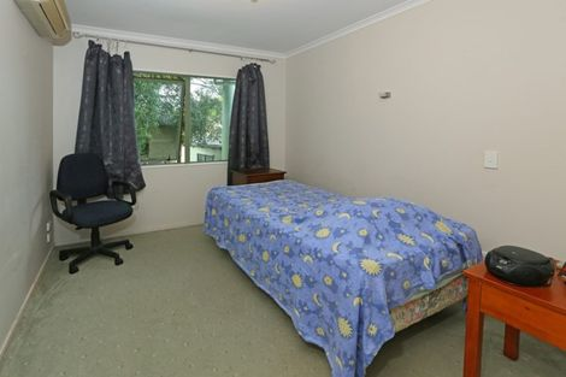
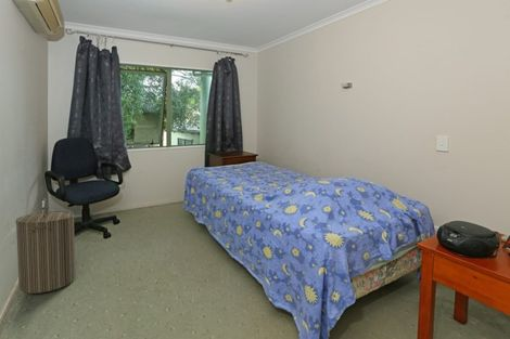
+ laundry hamper (47, 244)
